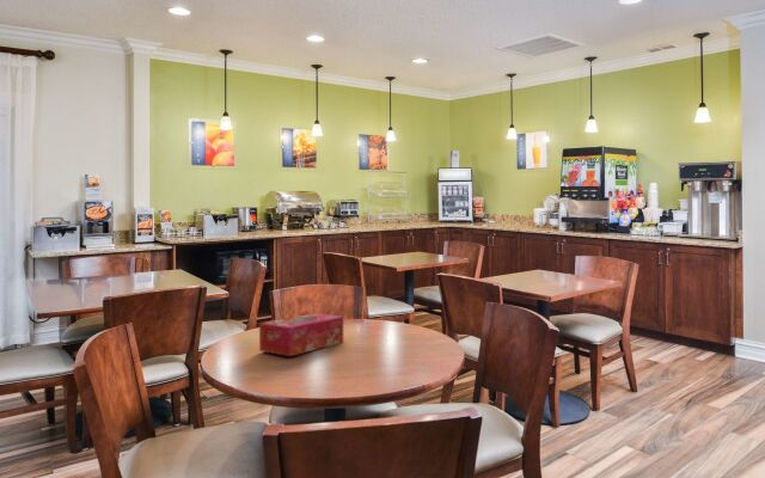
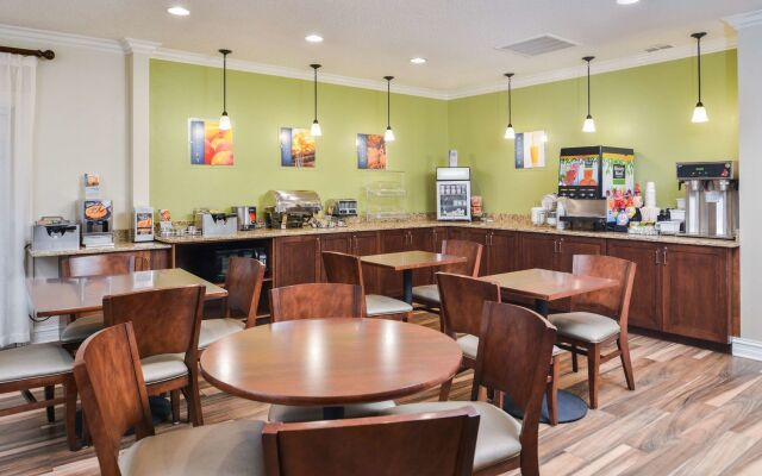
- tissue box (302, 332)
